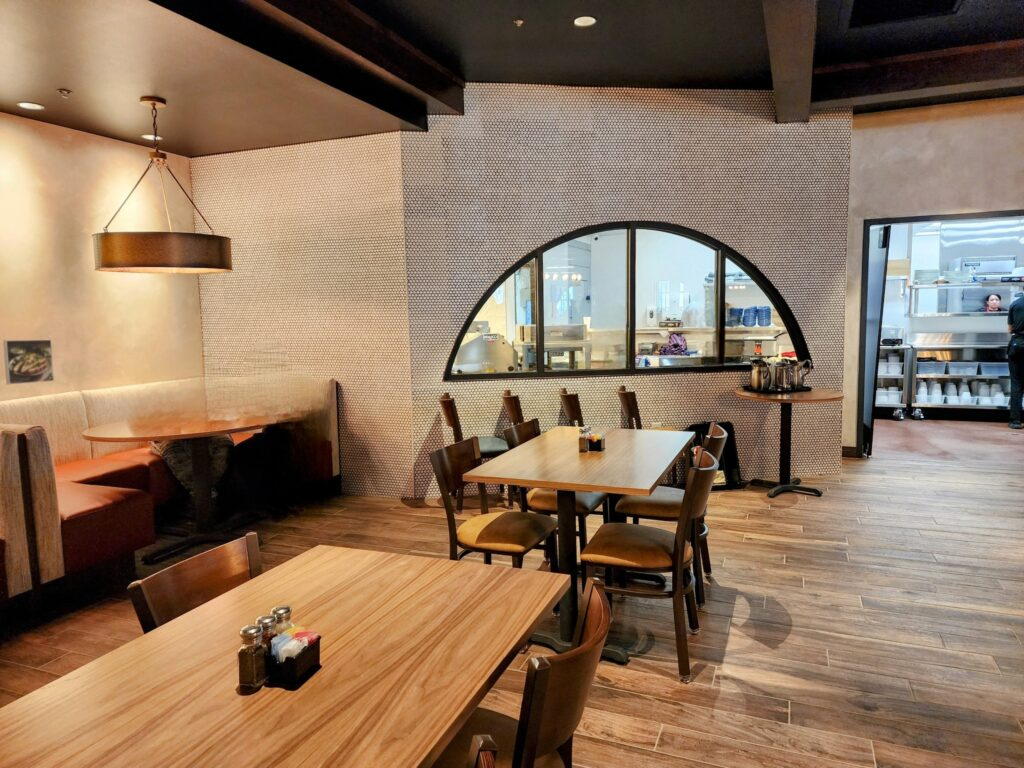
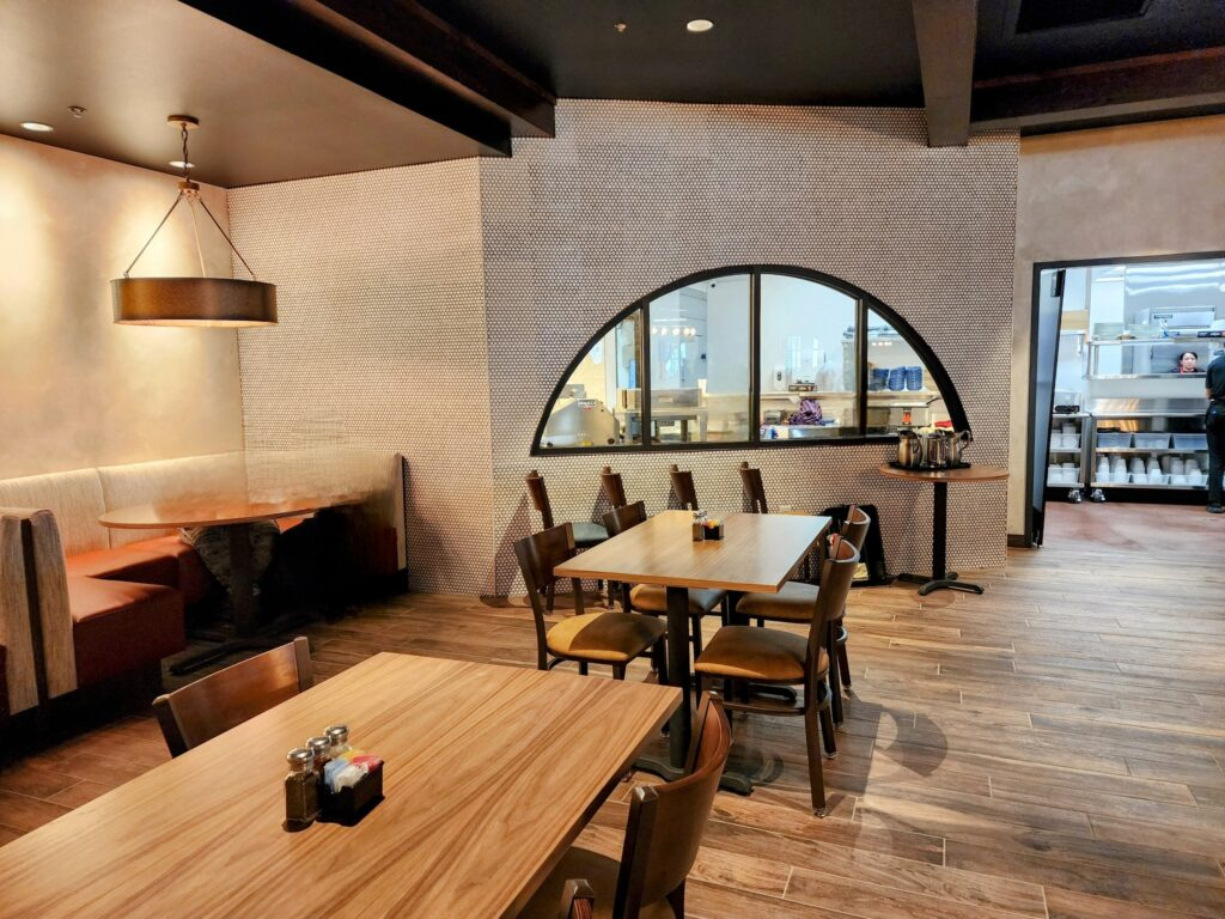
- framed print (29, 361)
